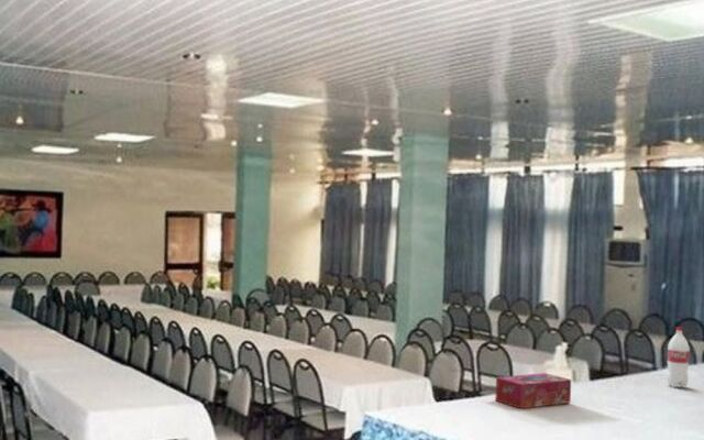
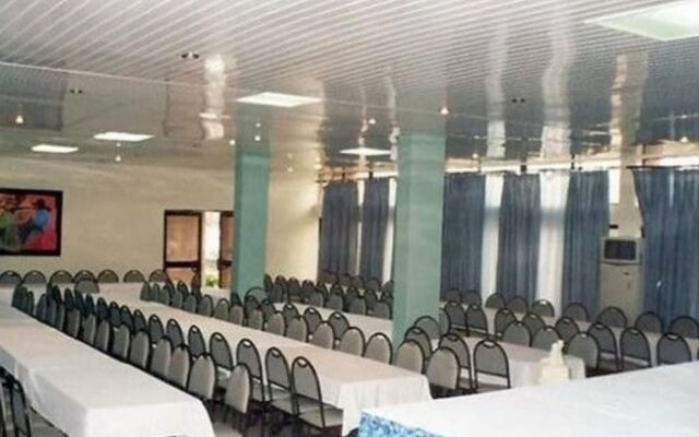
- bottle (678, 356)
- tissue box (532, 389)
